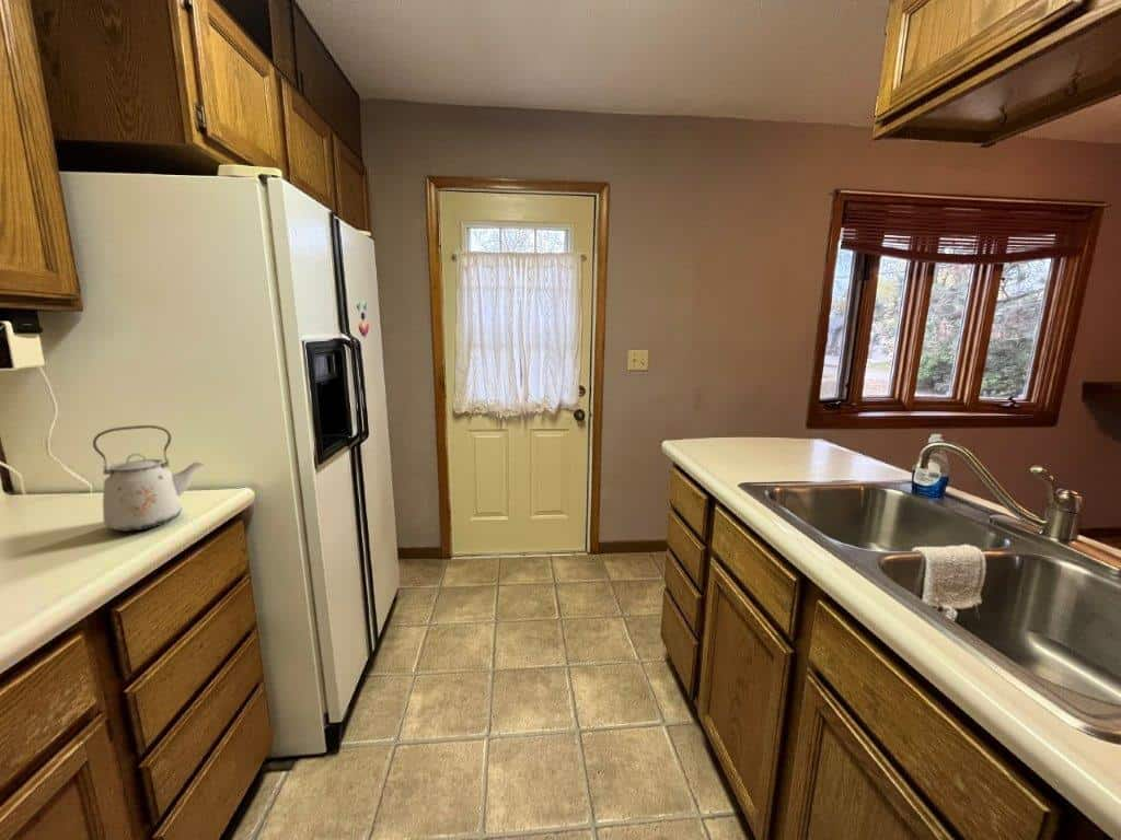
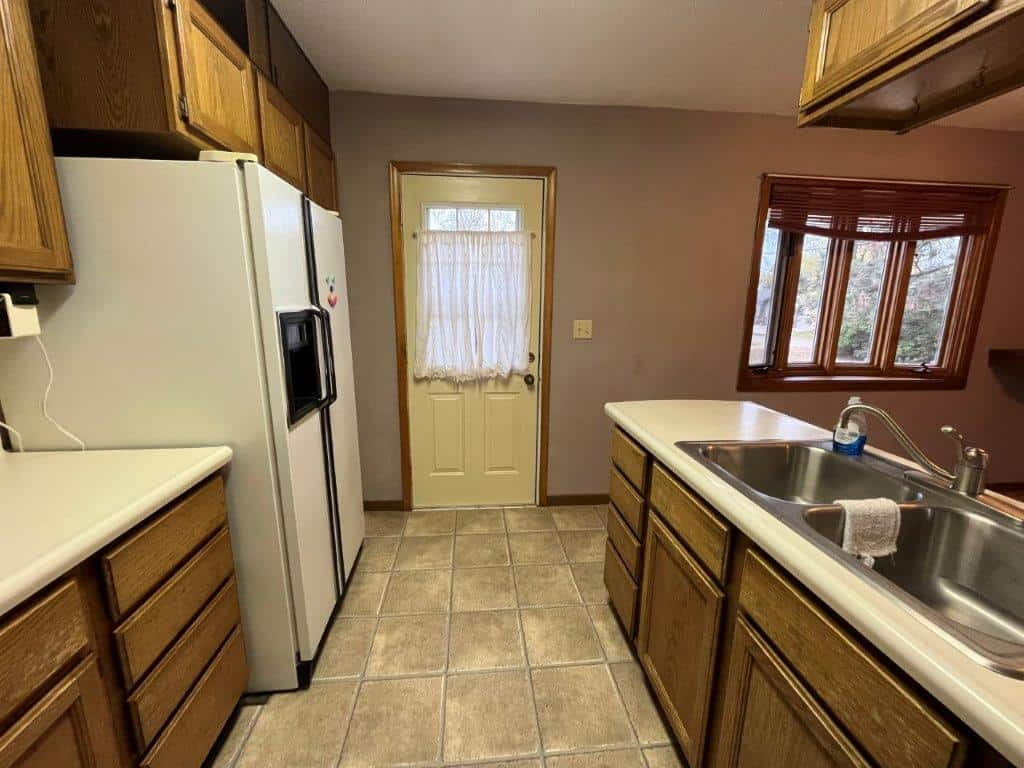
- kettle (153, 474)
